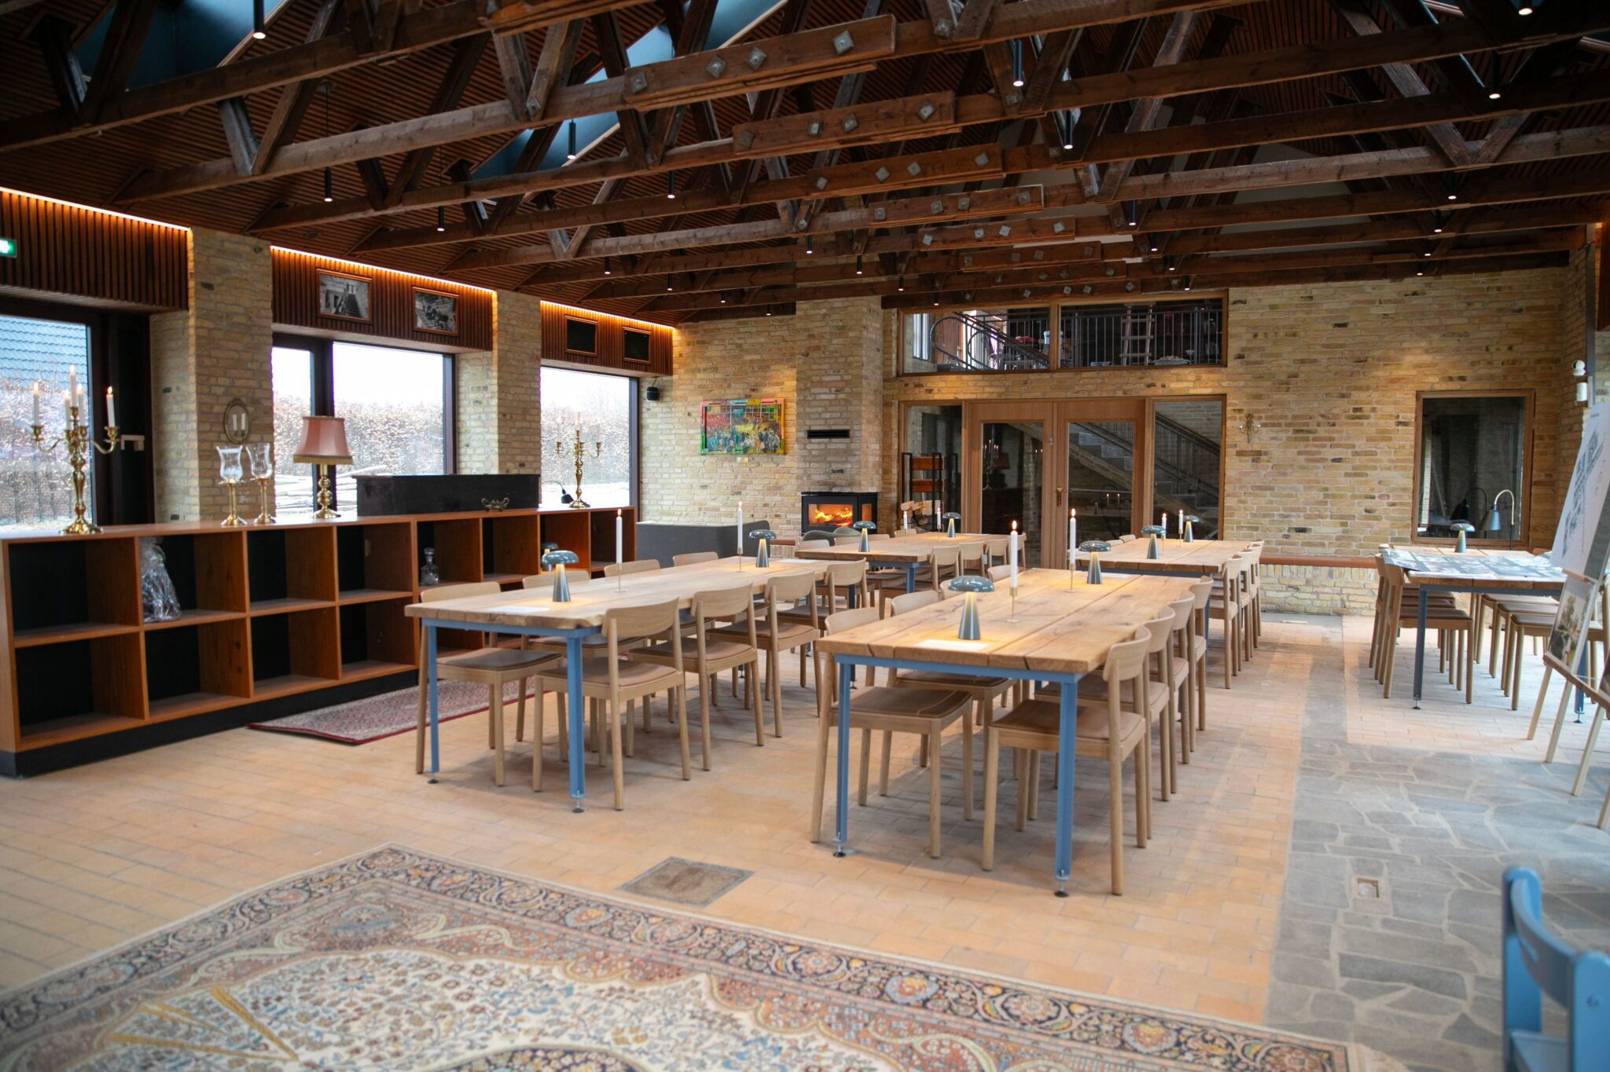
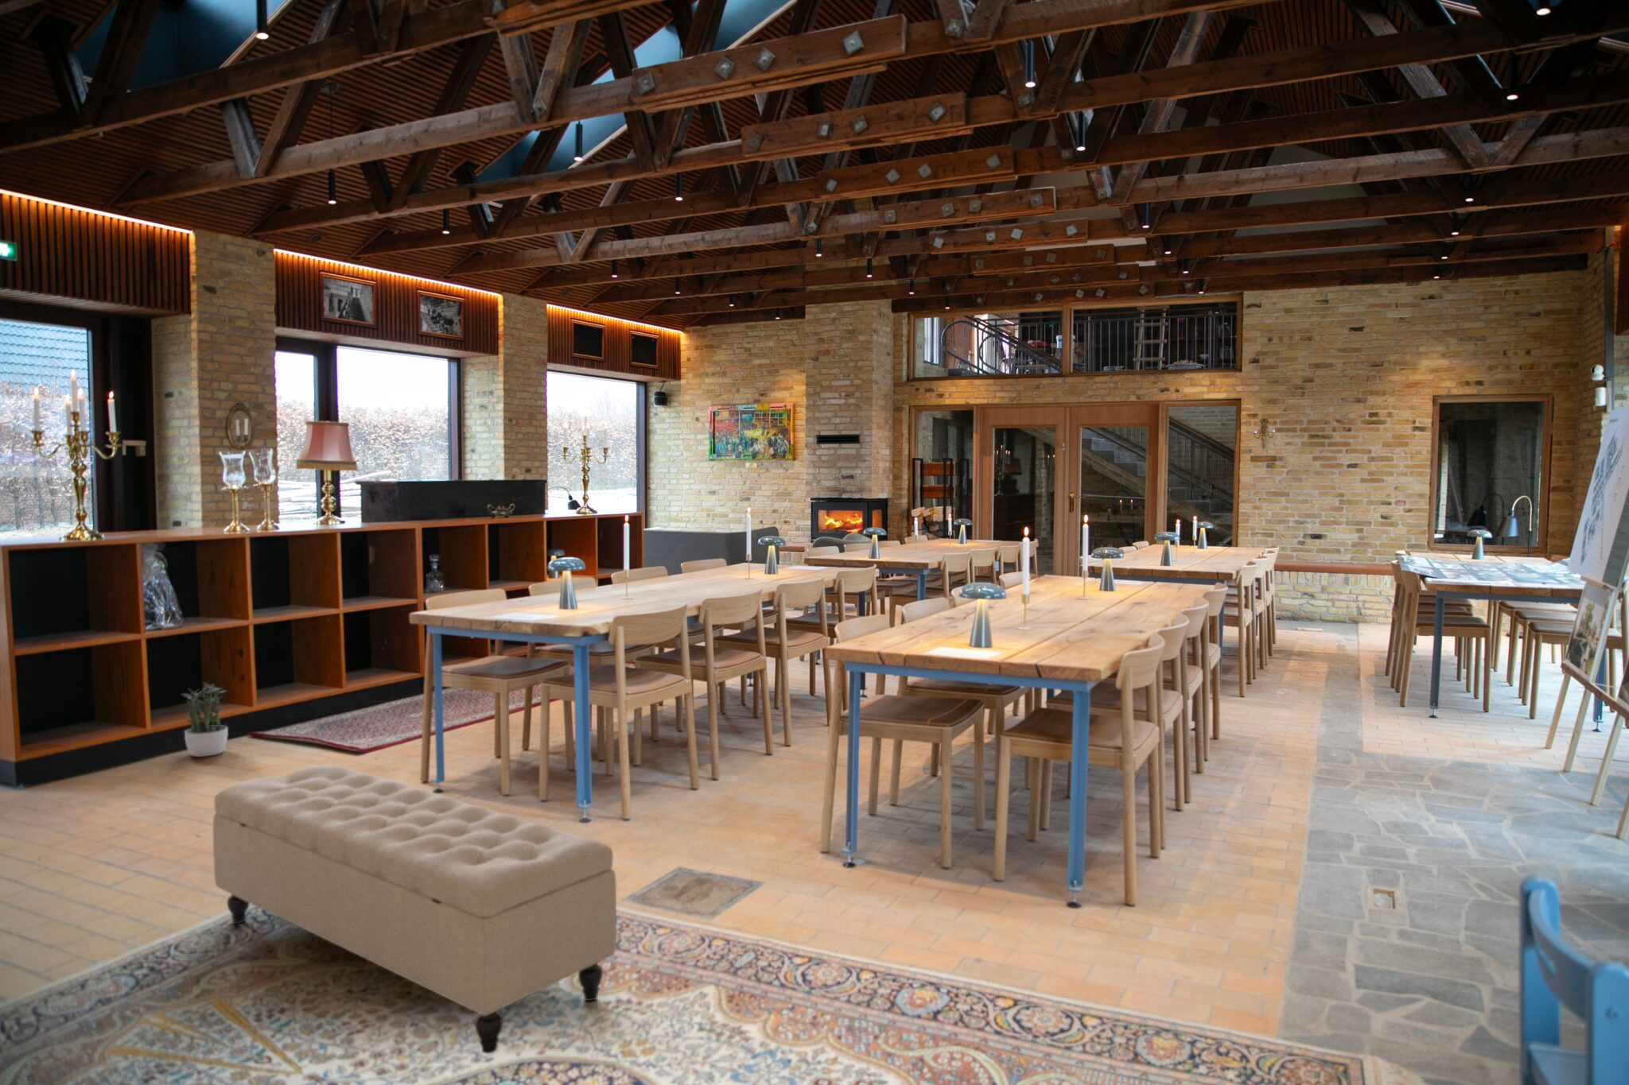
+ bench (400, 883)
+ potted plant (202, 717)
